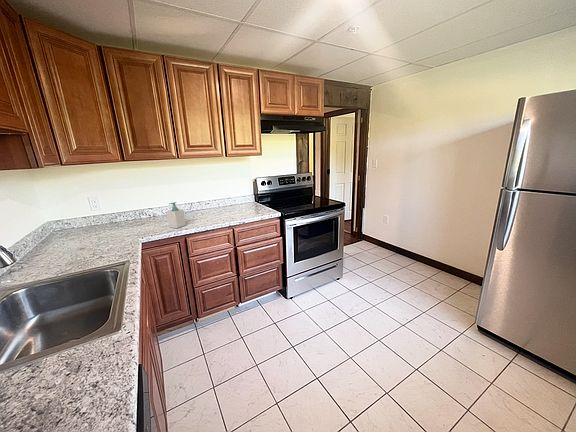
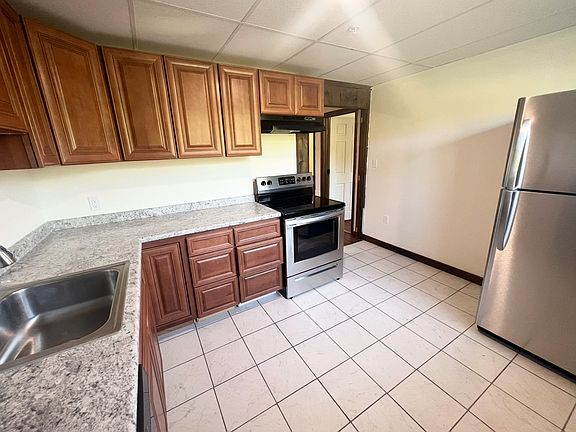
- soap bottle (175, 214)
